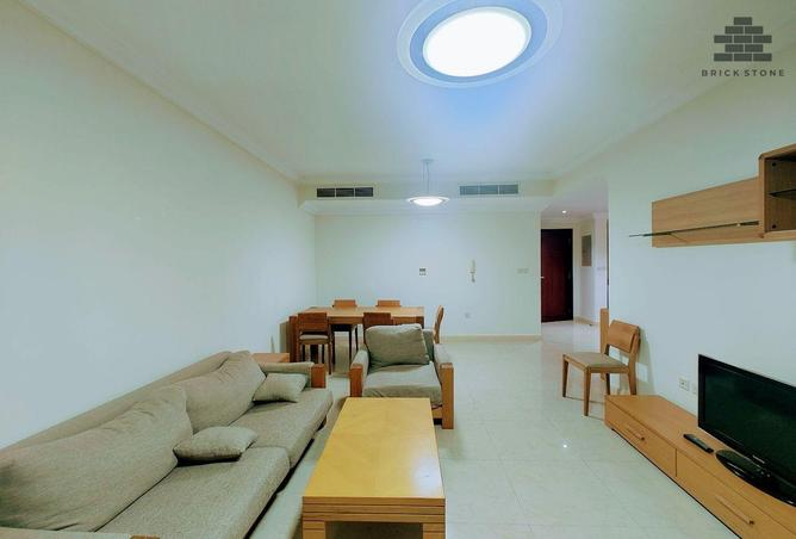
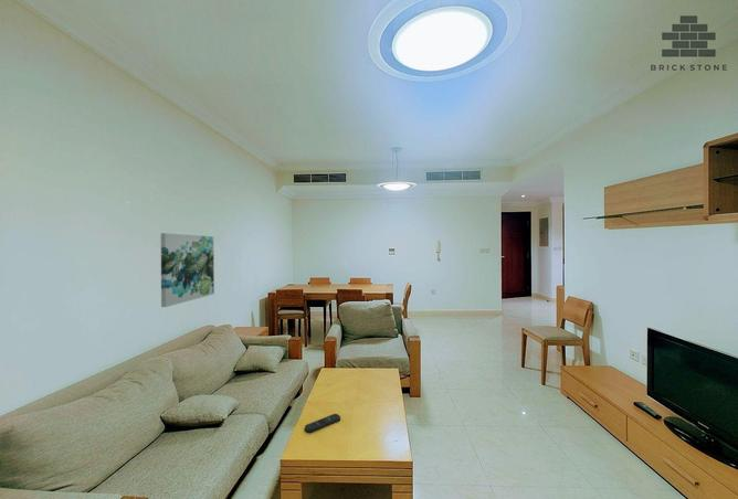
+ remote control (323, 422)
+ wall art (190, 267)
